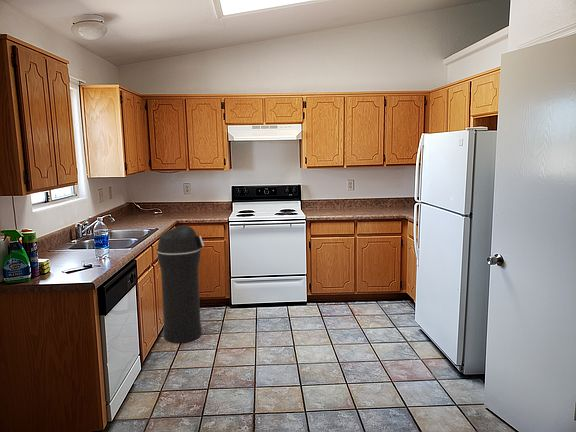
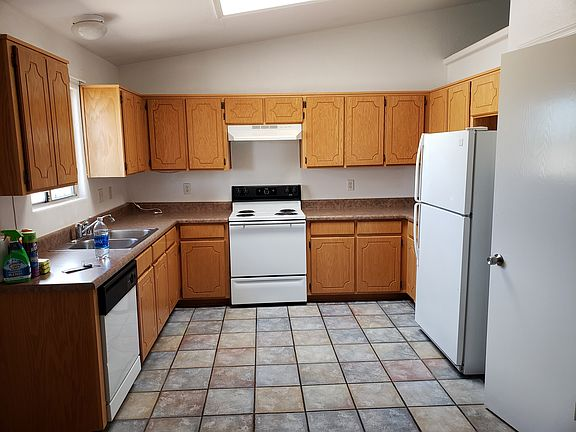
- trash can (181, 281)
